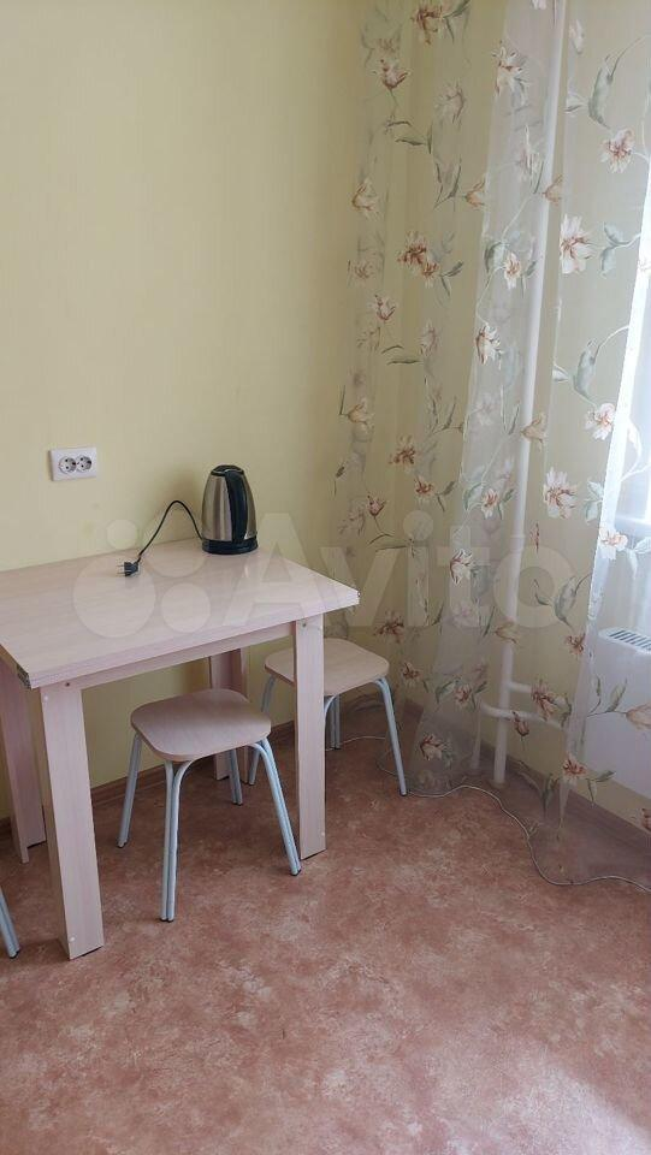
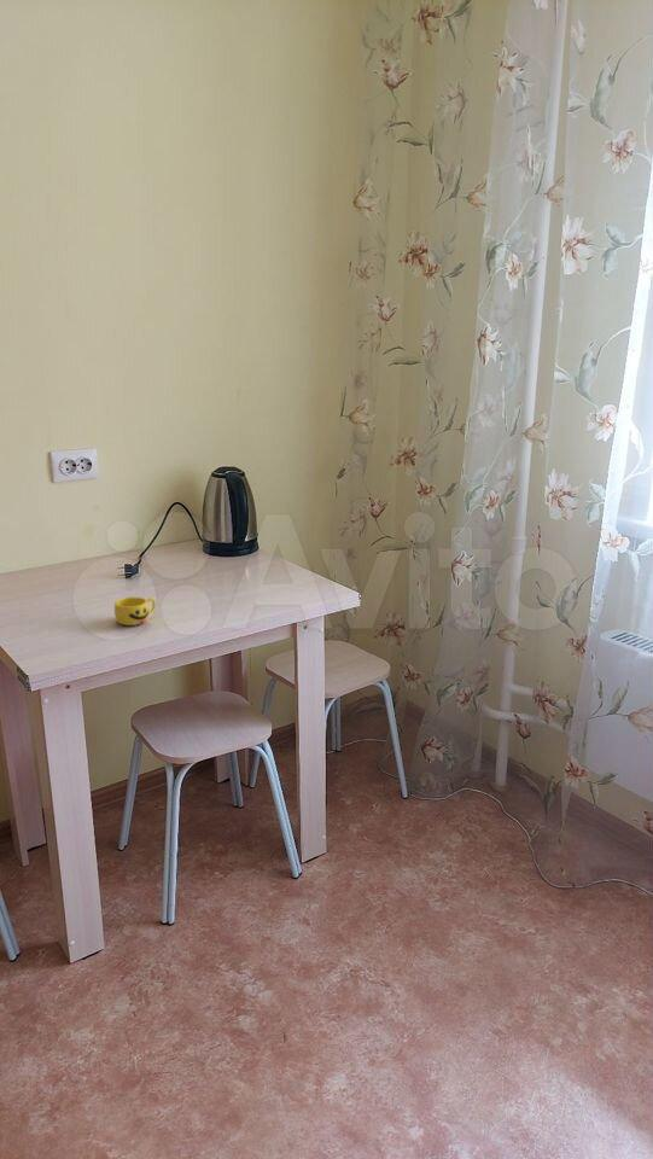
+ cup (135, 610)
